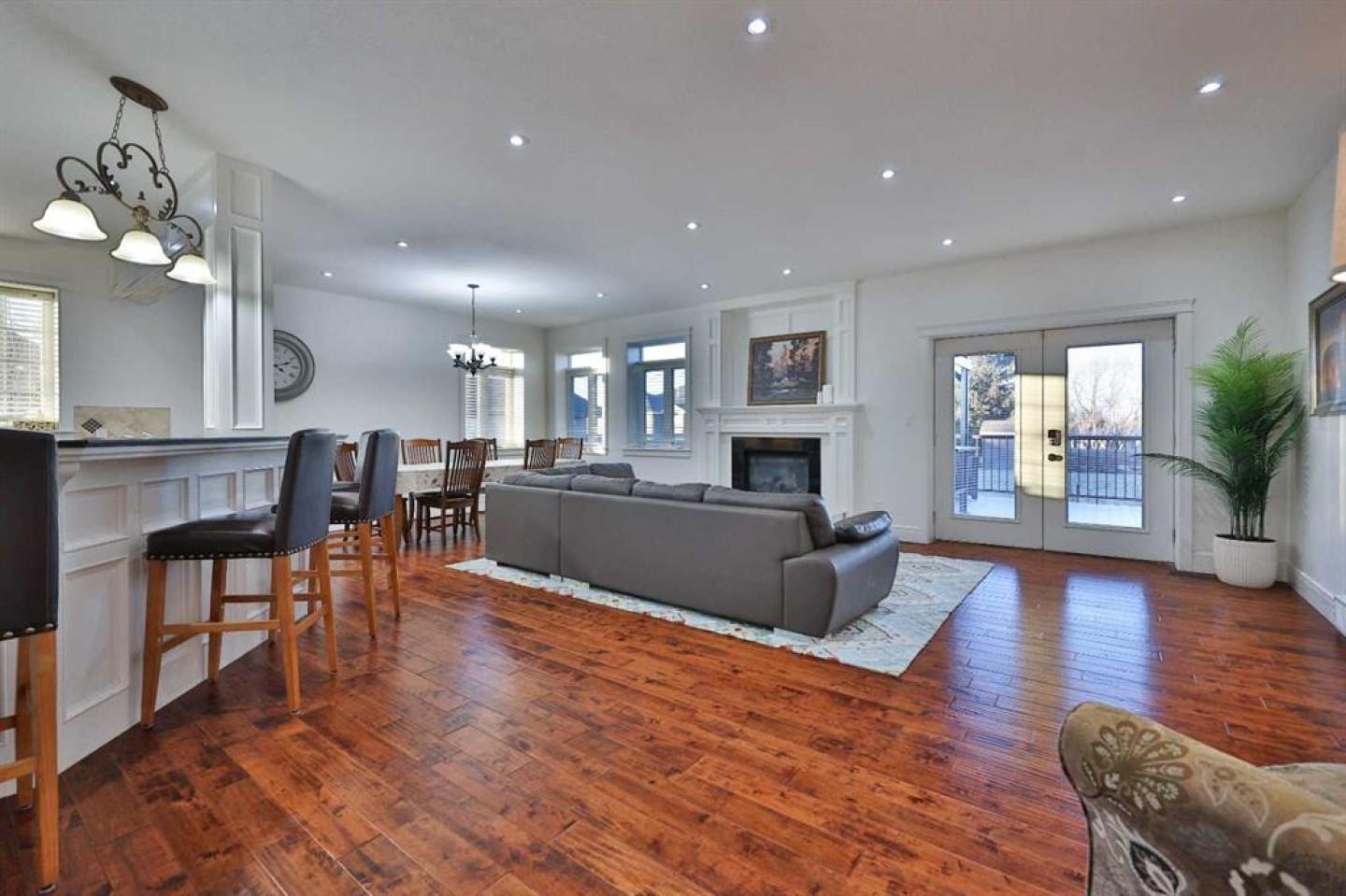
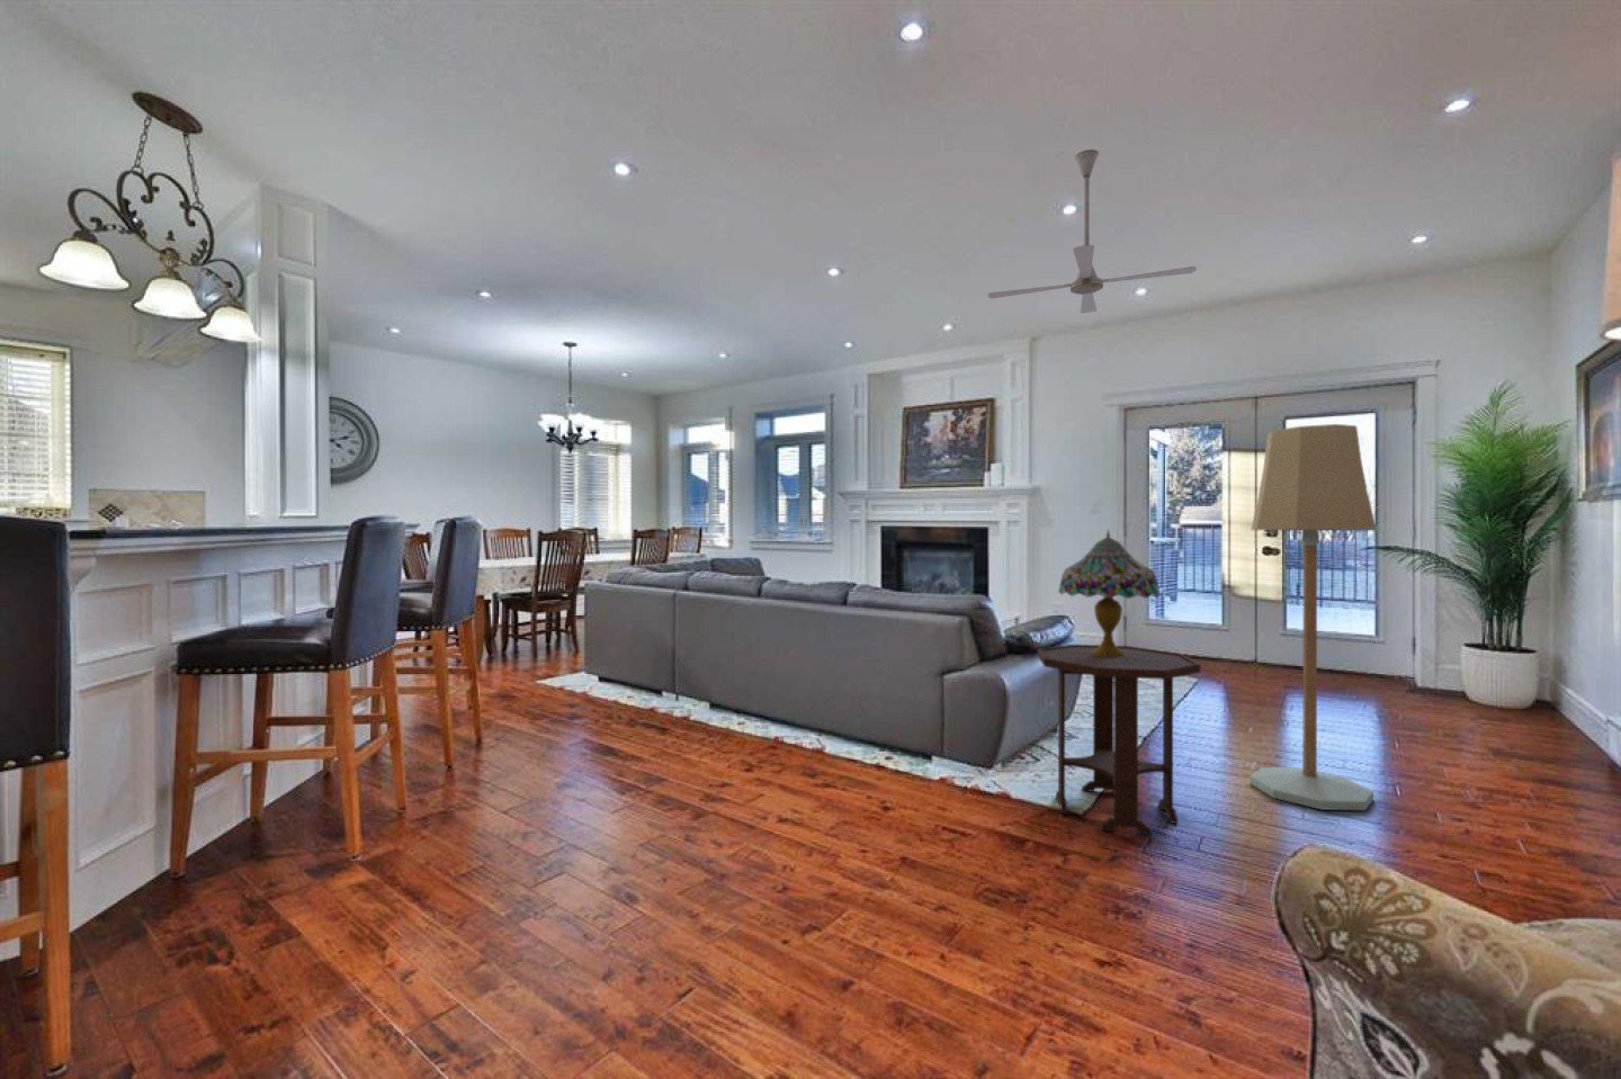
+ ceiling fan (1086, 223)
+ floor lamp (1309, 611)
+ table lamp (1108, 590)
+ side table (1114, 732)
